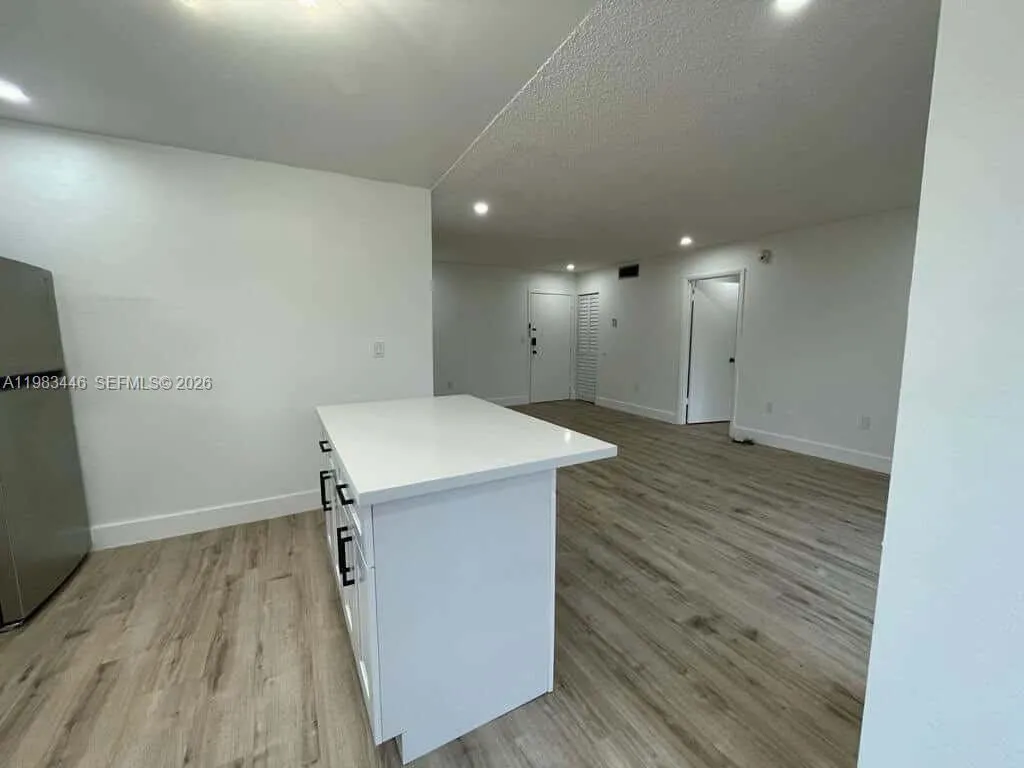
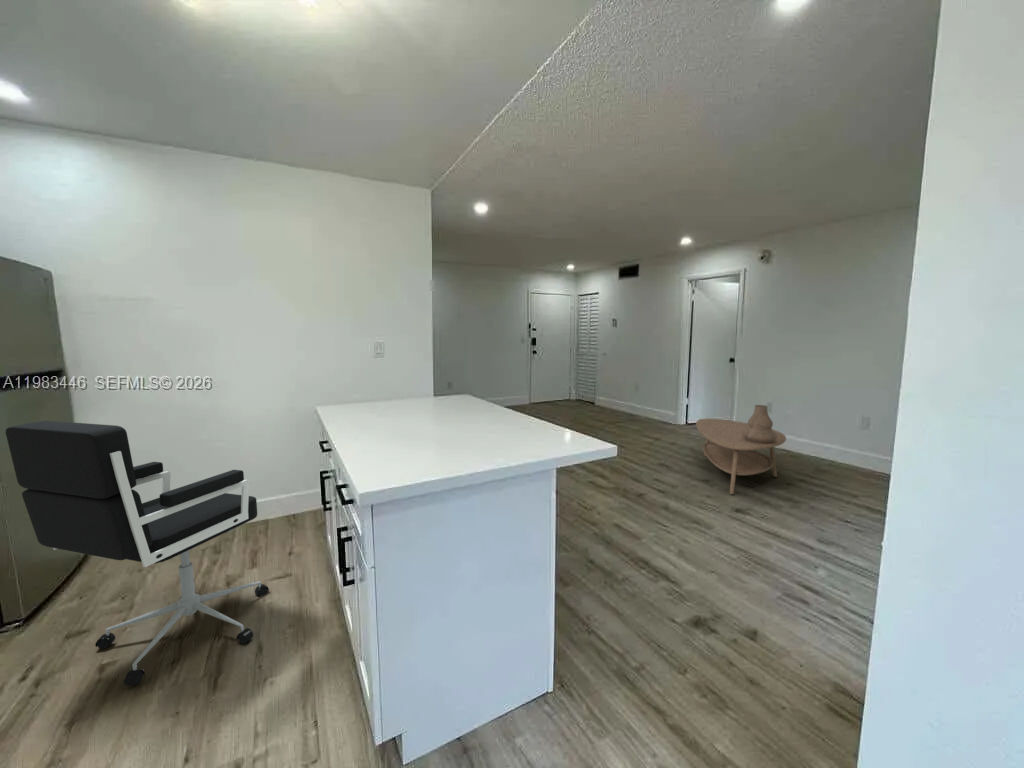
+ coffee table (738, 452)
+ vase (760, 423)
+ office chair (158, 530)
